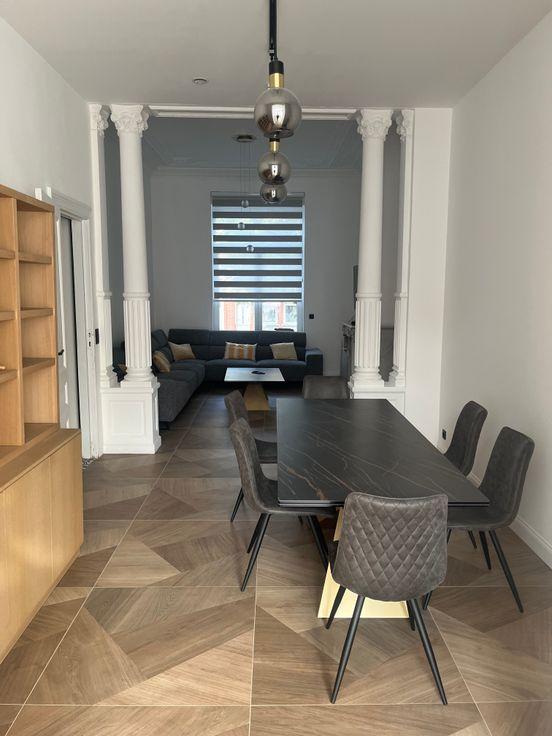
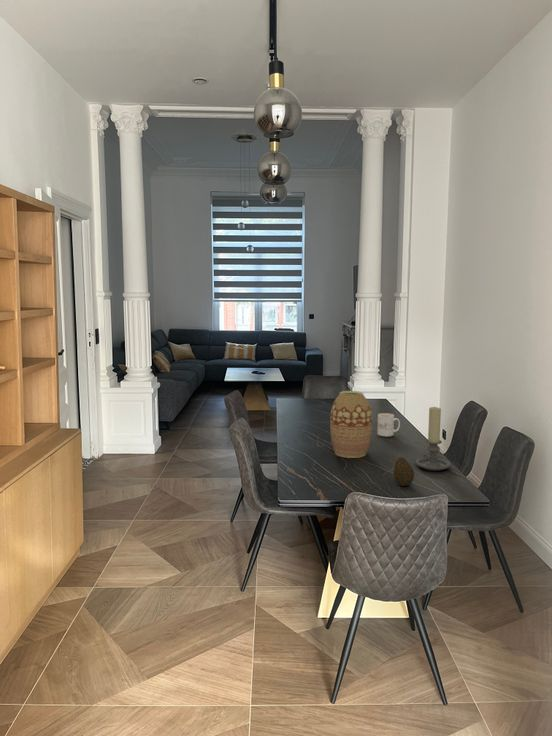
+ fruit (403, 471)
+ vase (351, 423)
+ candle holder (432, 436)
+ mug (388, 424)
